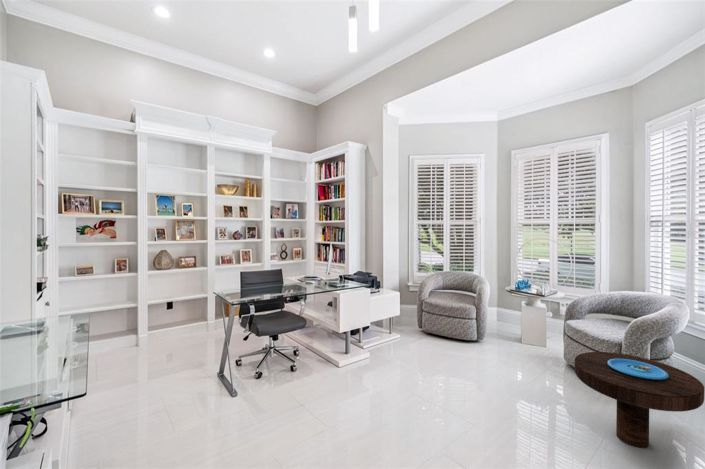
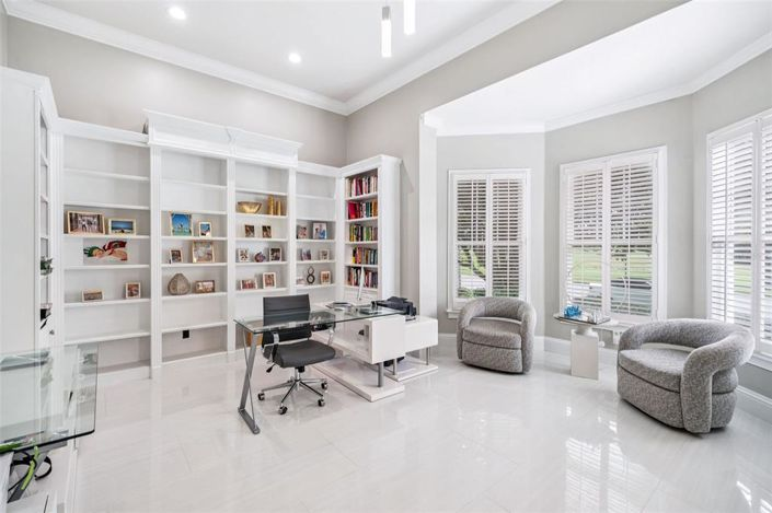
- side table (632, 403)
